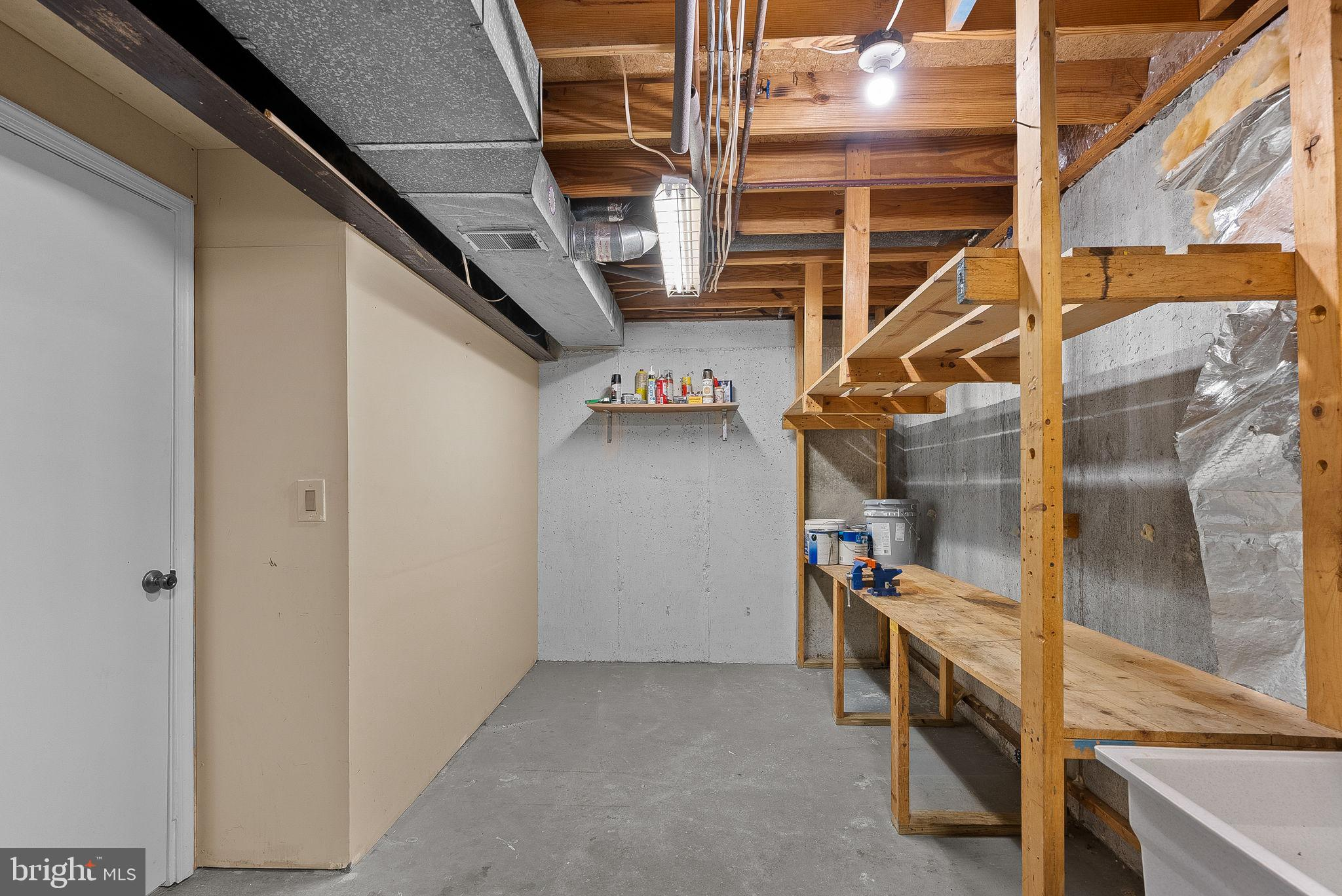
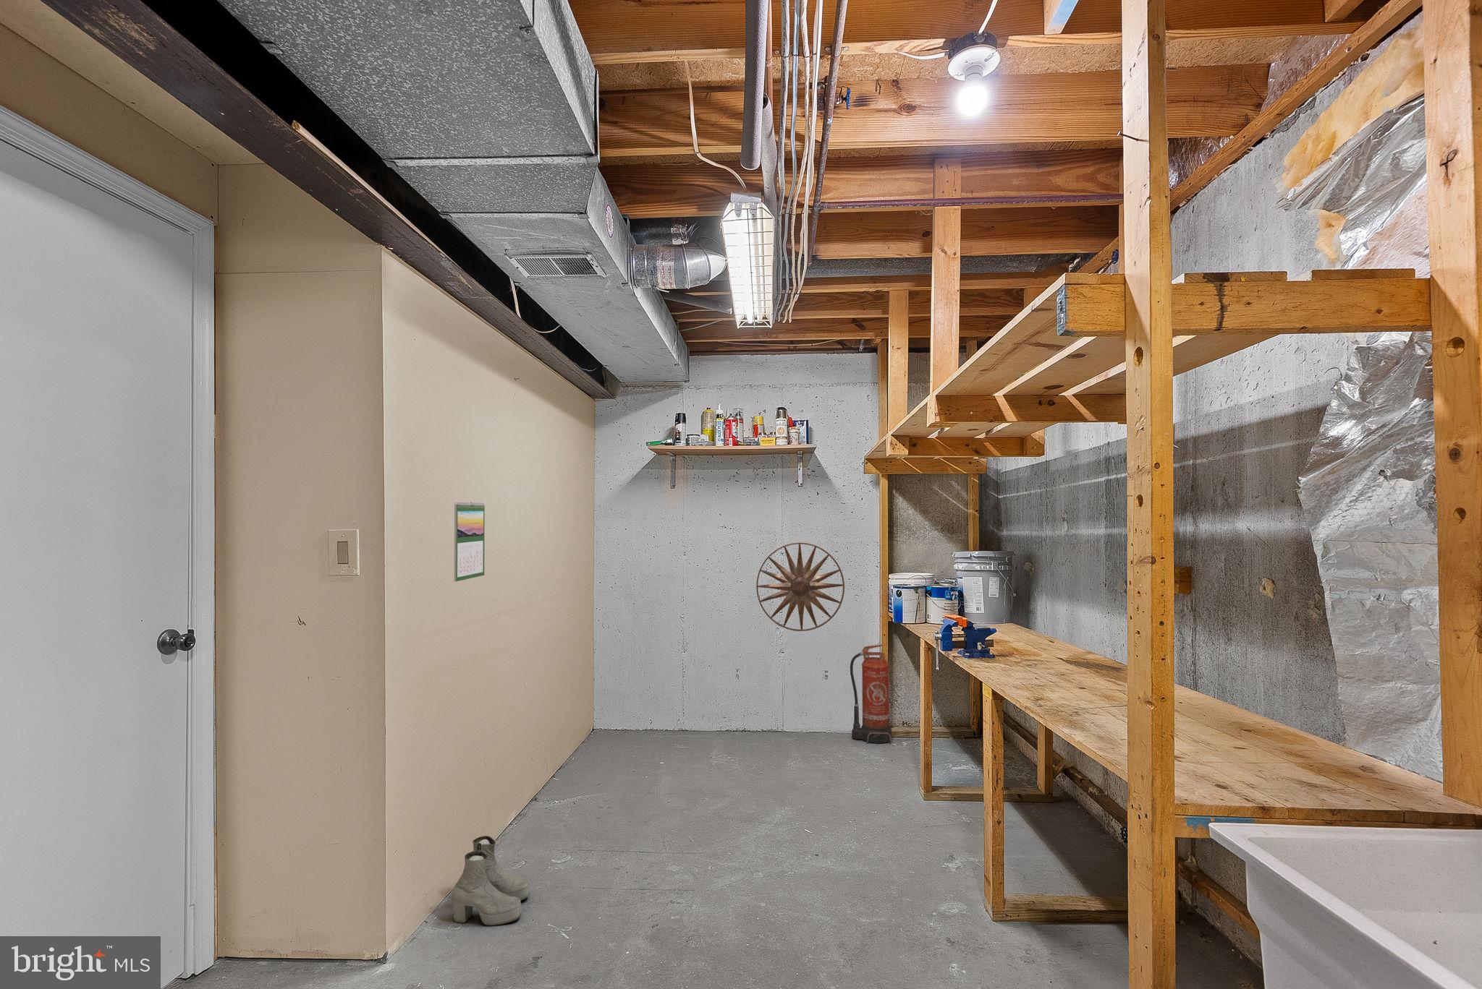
+ calendar (469, 540)
+ boots (491, 876)
+ fire extinguisher (870, 691)
+ wall art (800, 586)
